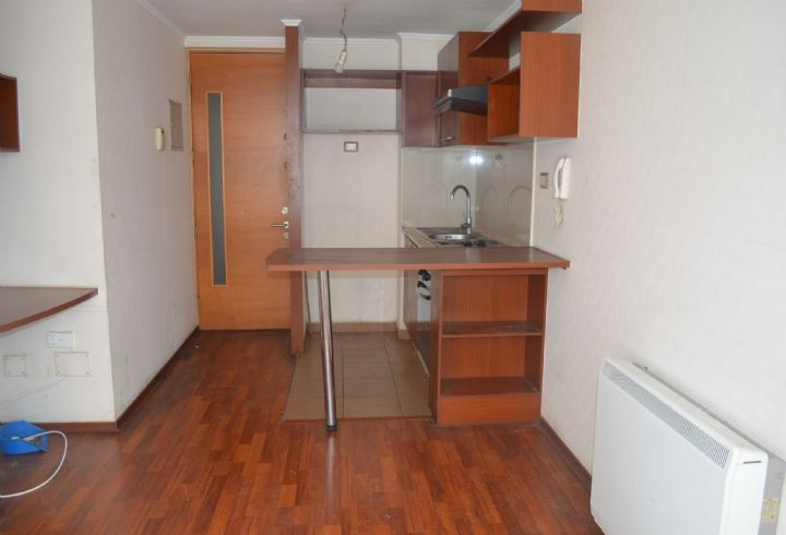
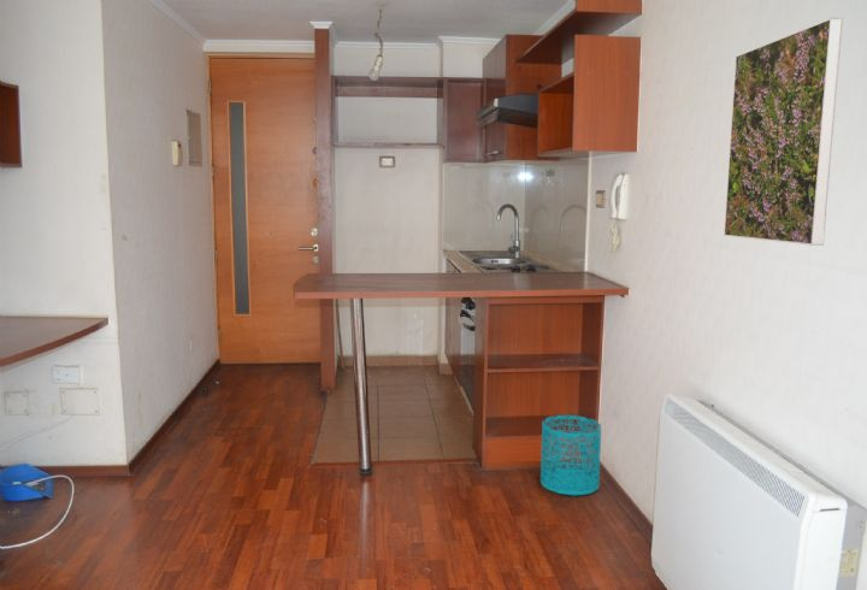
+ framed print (774, 141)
+ wastebasket (570, 453)
